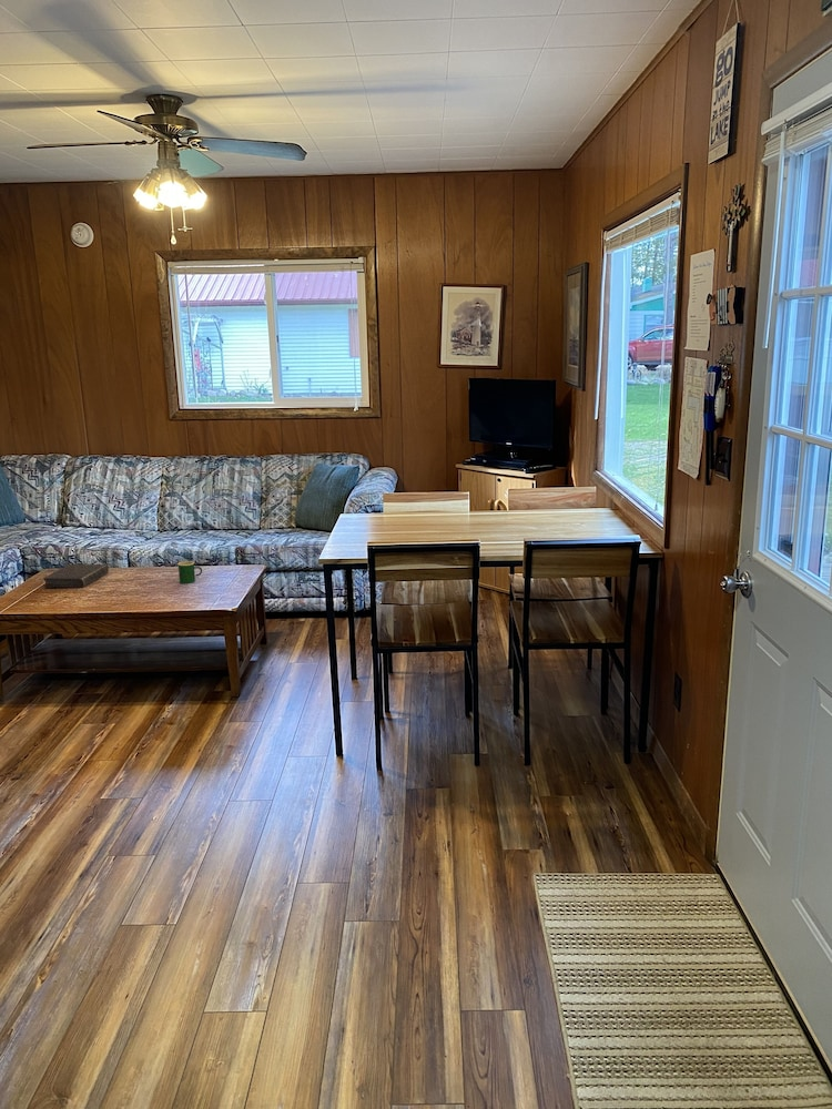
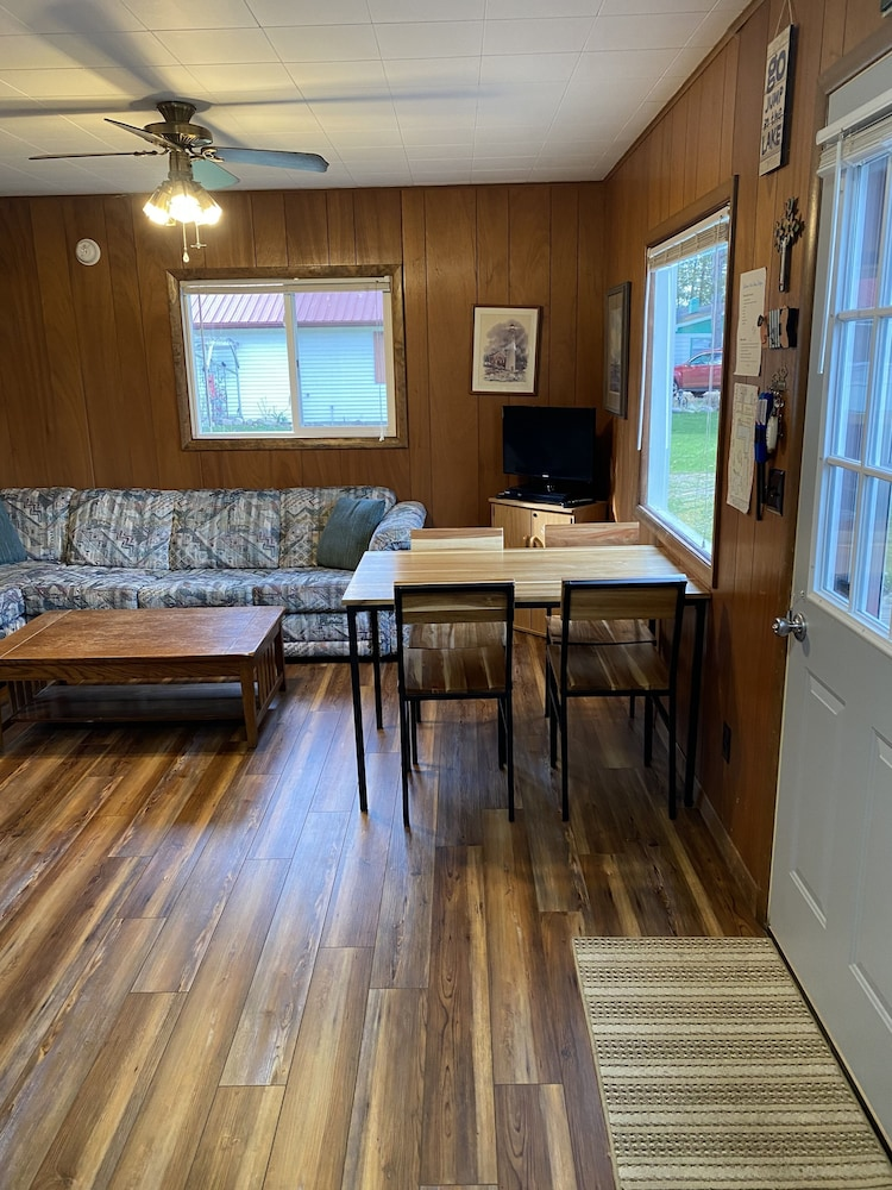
- mug (190, 572)
- book (77, 574)
